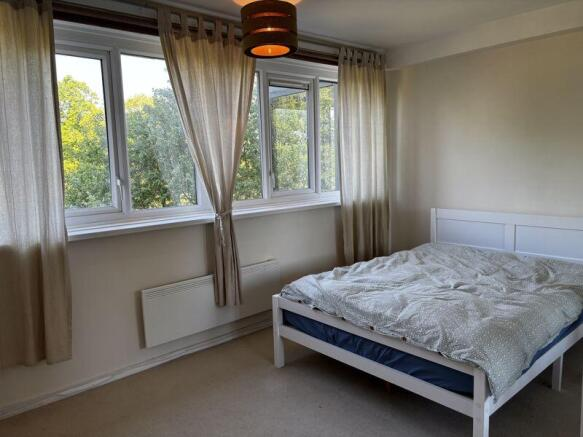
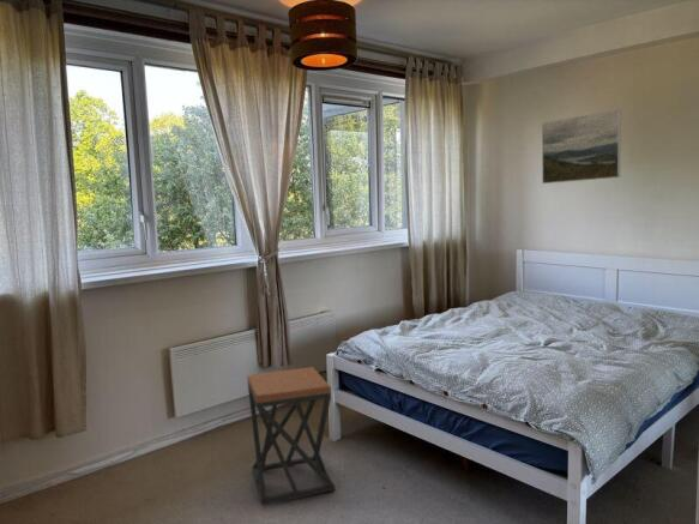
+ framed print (579, 149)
+ stool (287, 433)
